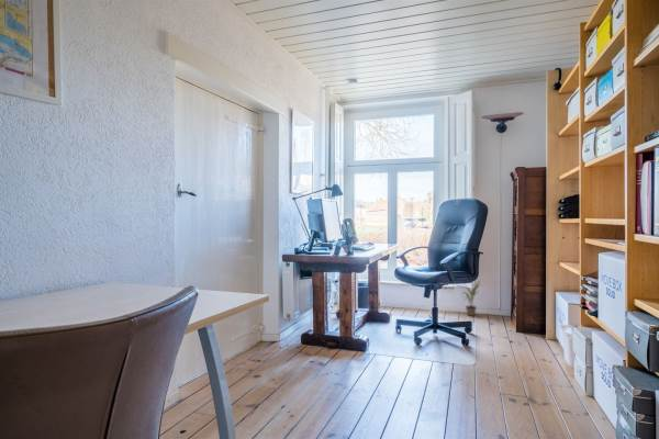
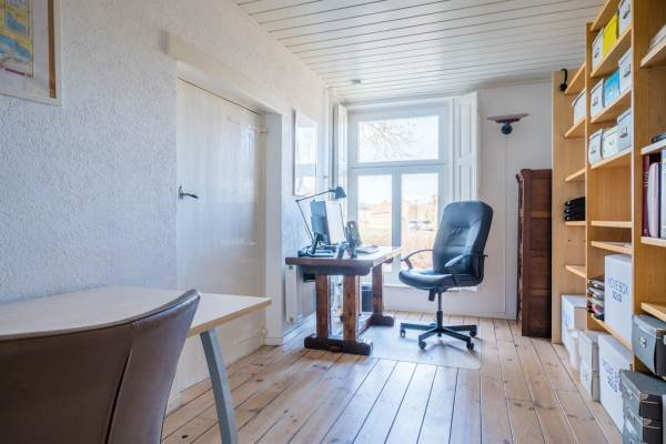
- potted plant (472, 297)
